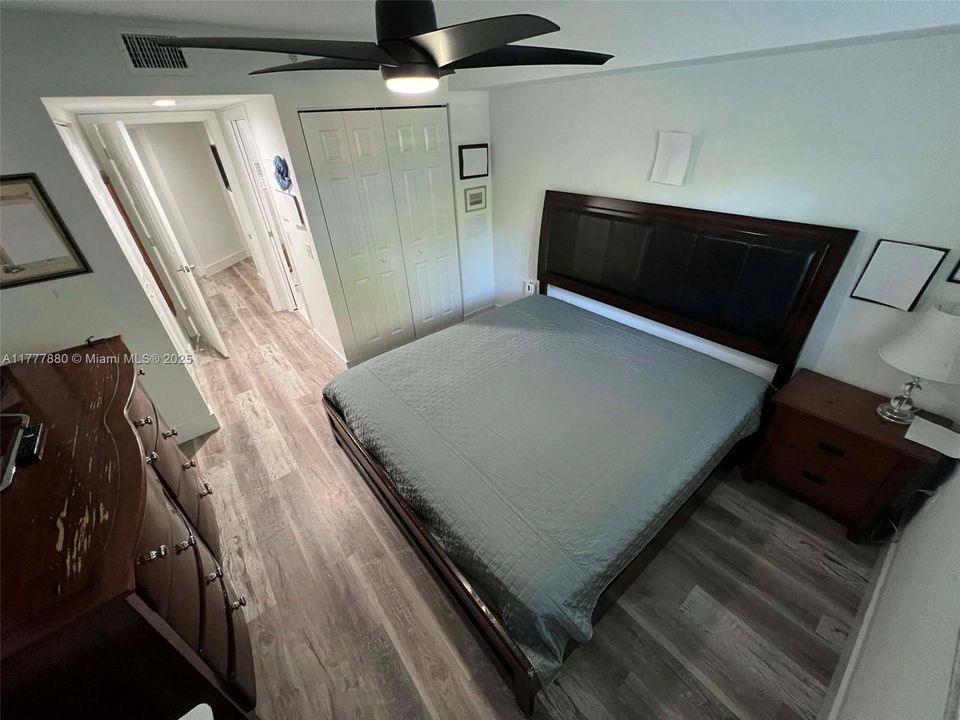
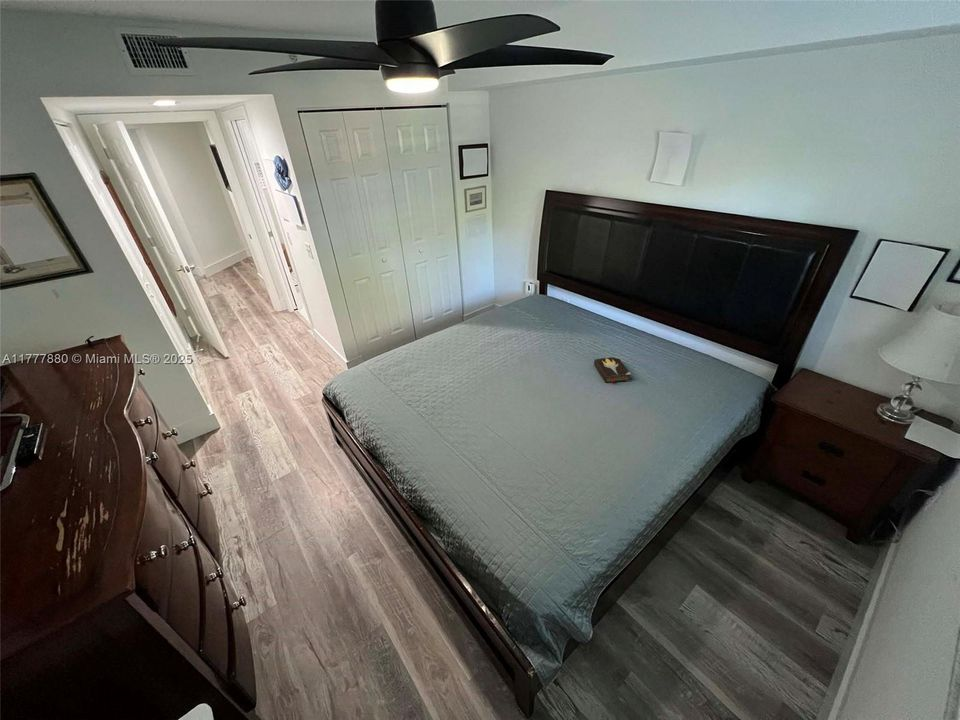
+ hardback book (611, 368)
